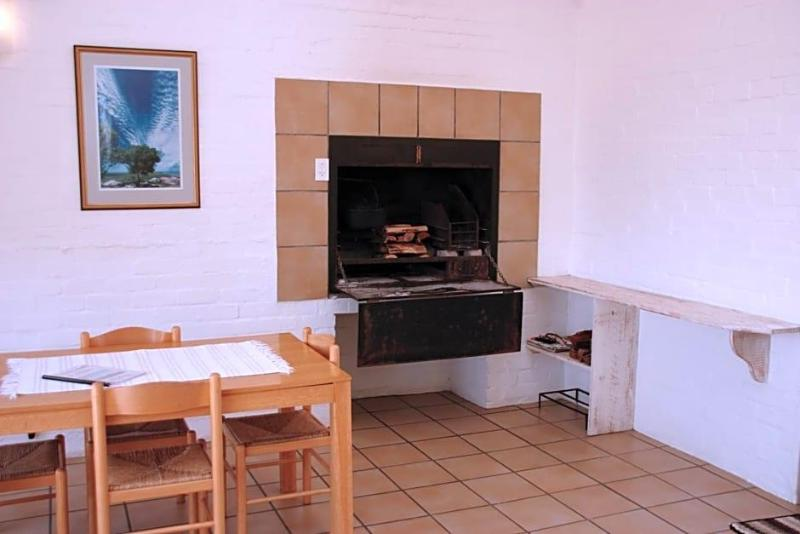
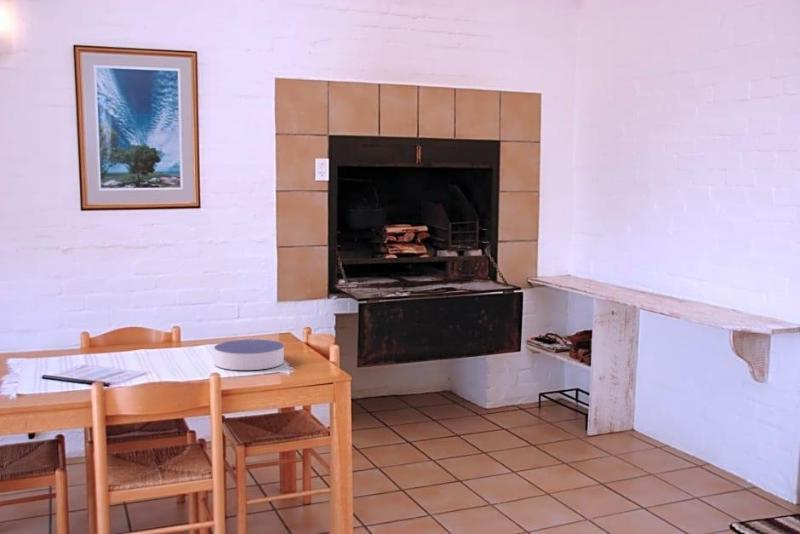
+ coaster (249, 354)
